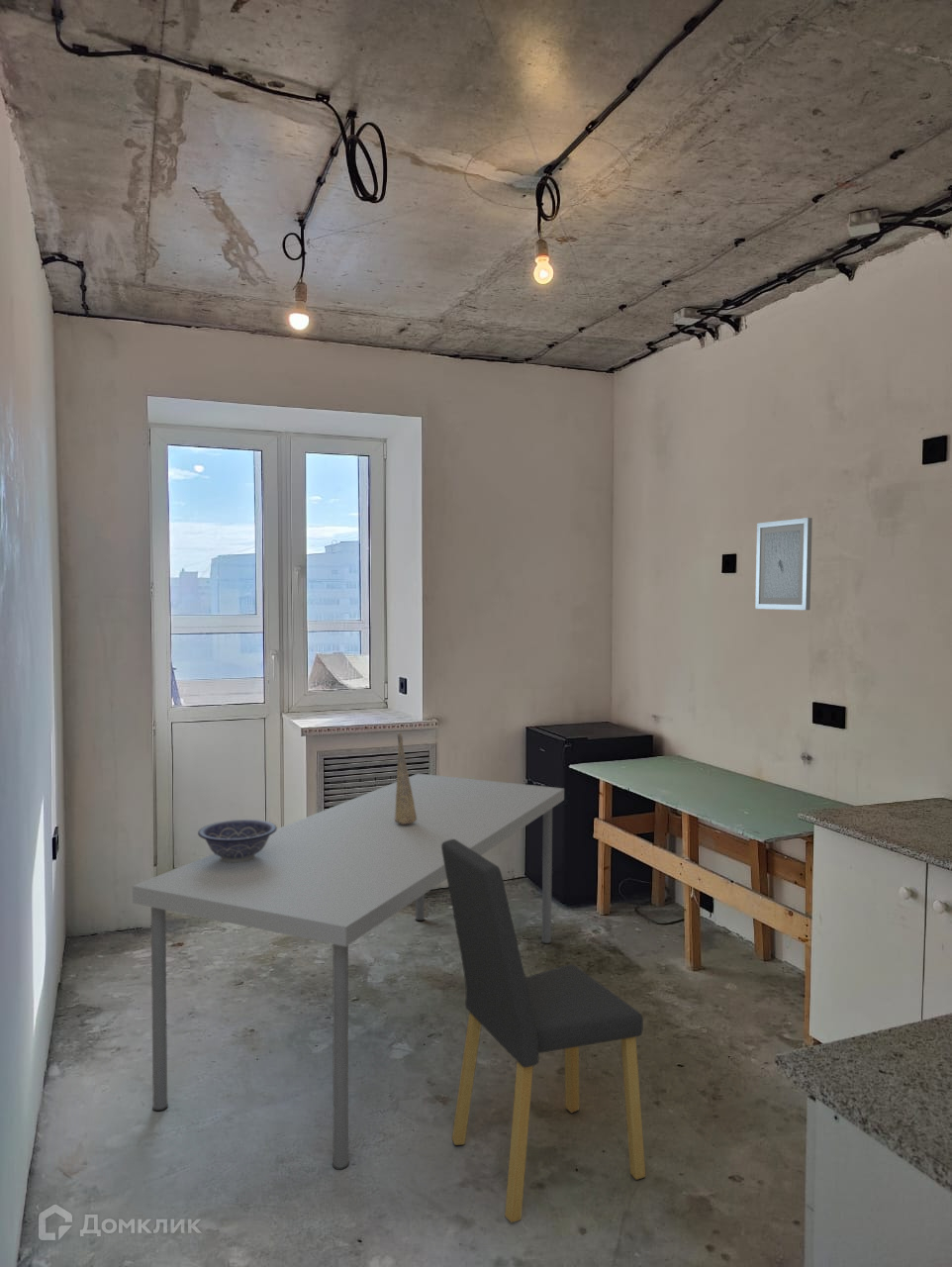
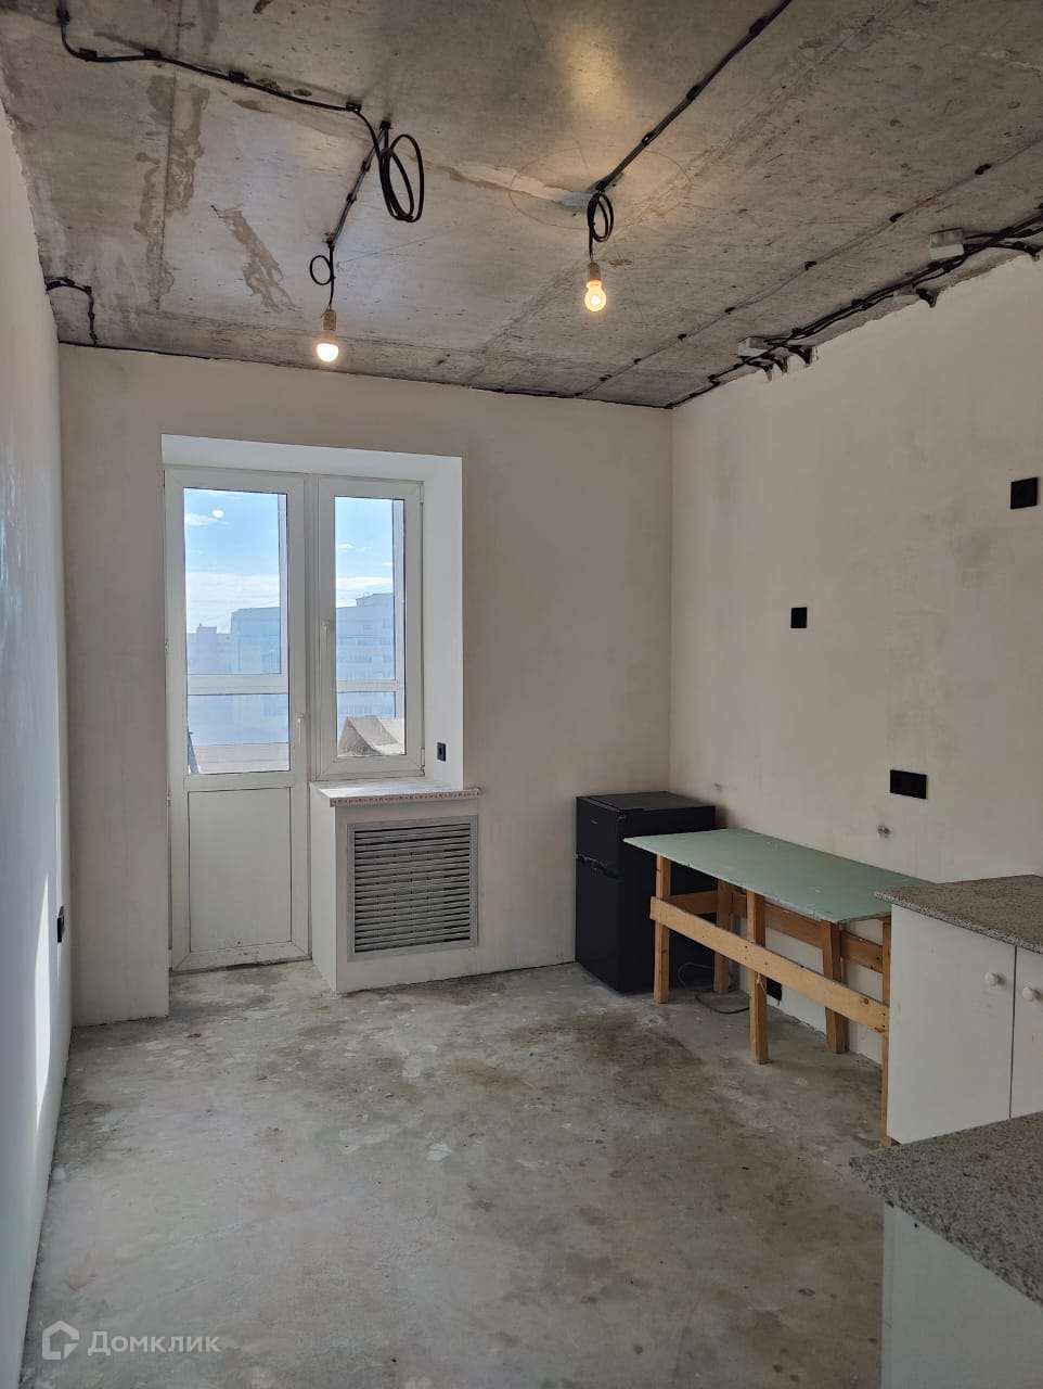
- wall art (782, 564)
- decorative bowl (238, 842)
- decorative vase (406, 777)
- dining table (391, 916)
- dining chair (542, 1001)
